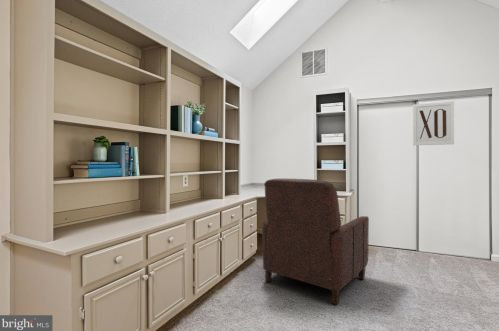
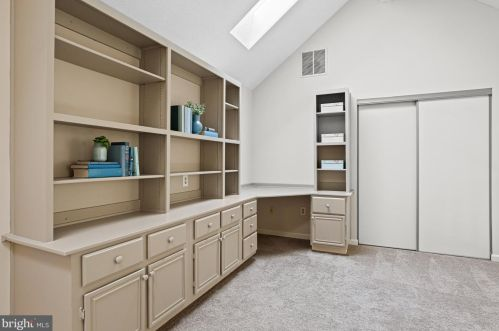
- wall art (432, 124)
- chair (314, 229)
